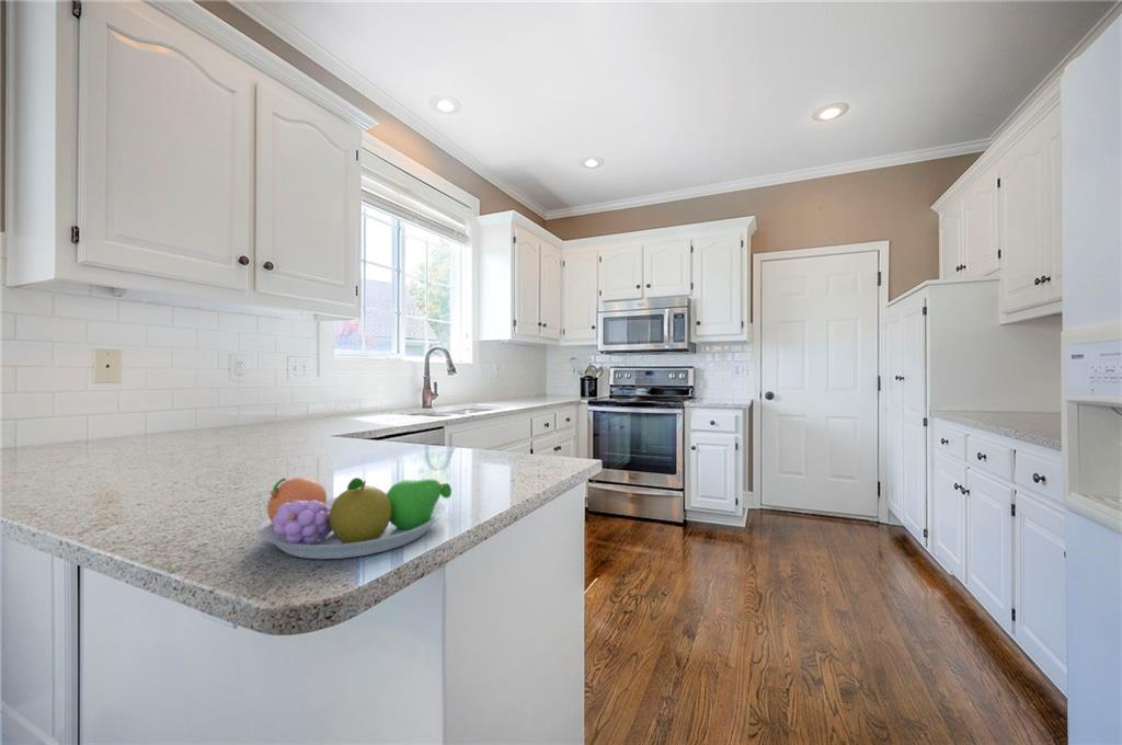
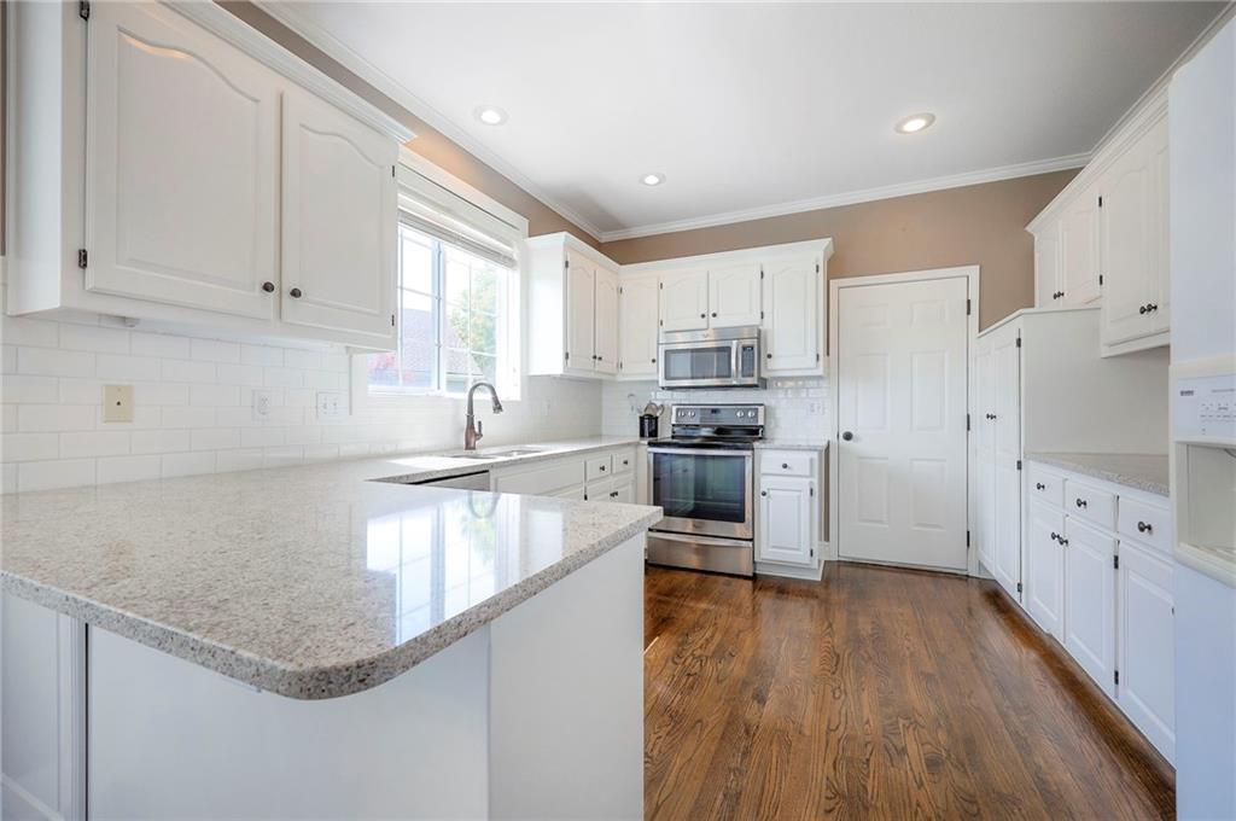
- fruit bowl (363, 498)
